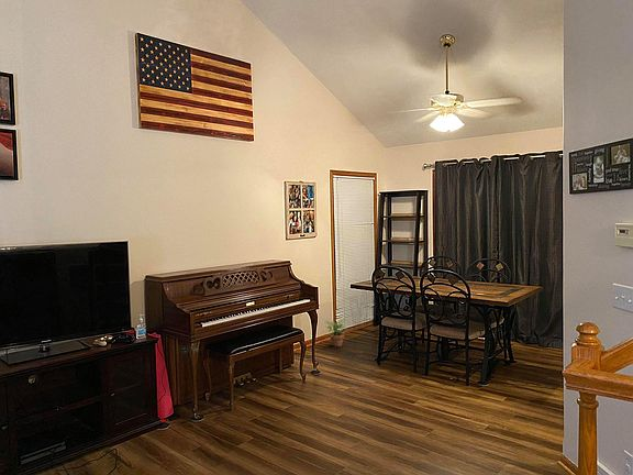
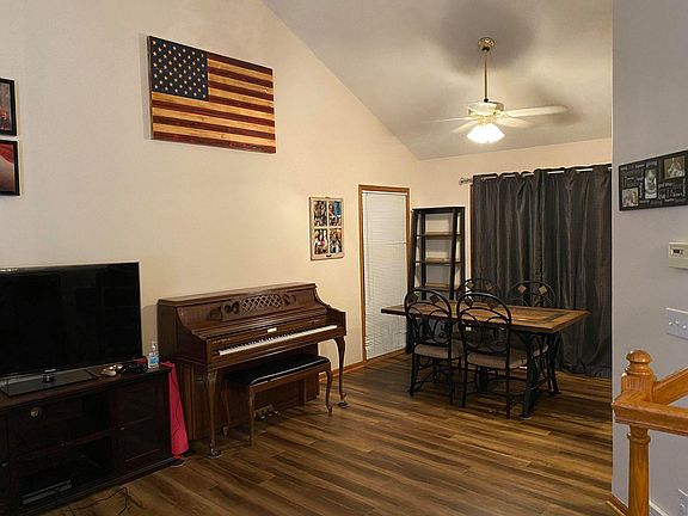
- potted plant (334, 332)
